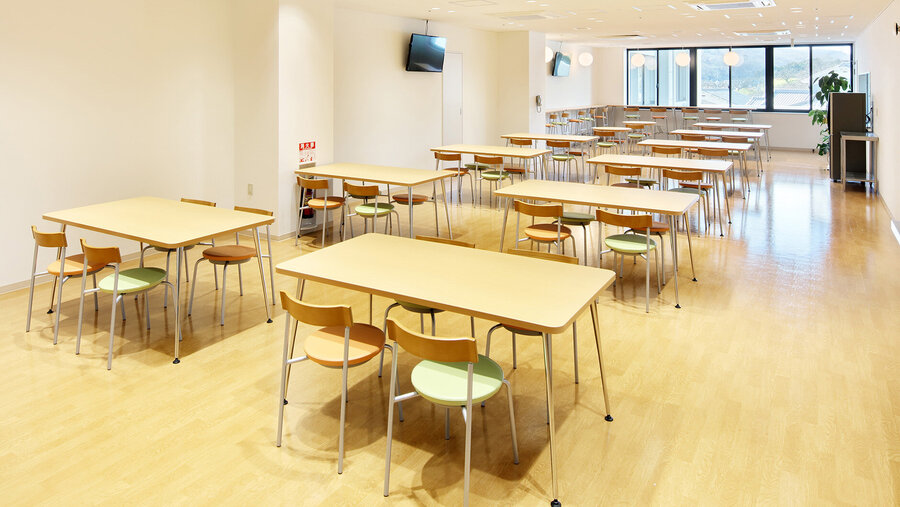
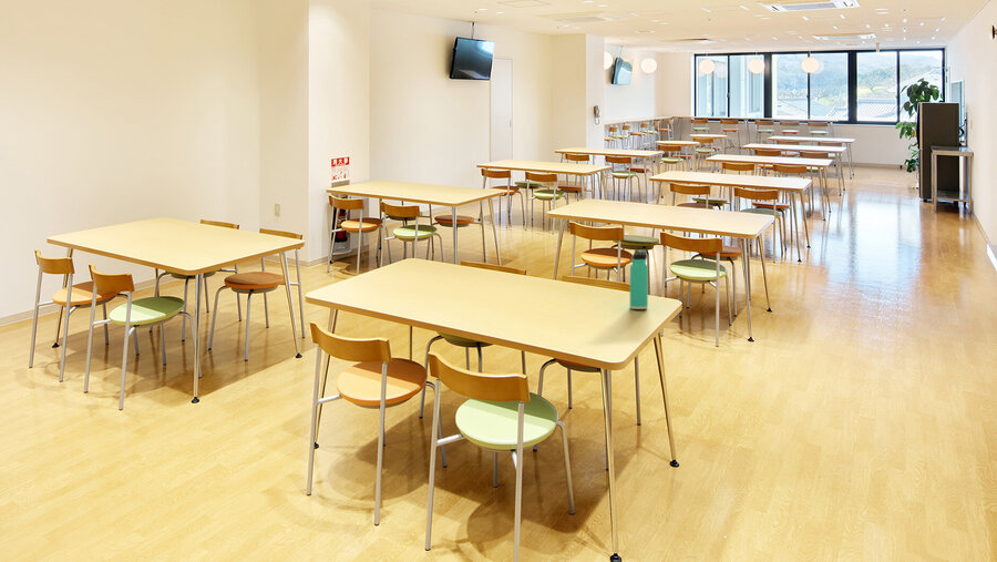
+ thermos bottle (638, 278)
